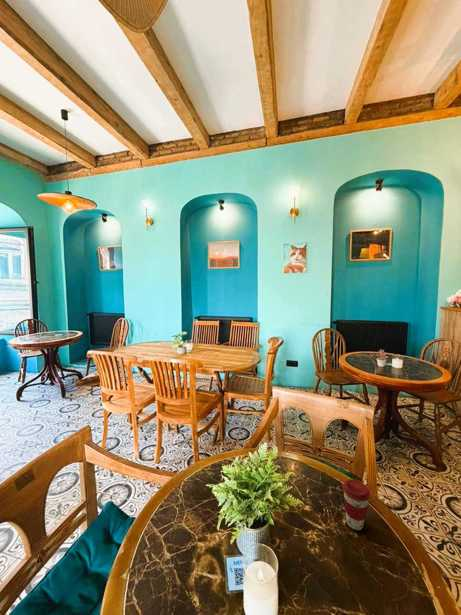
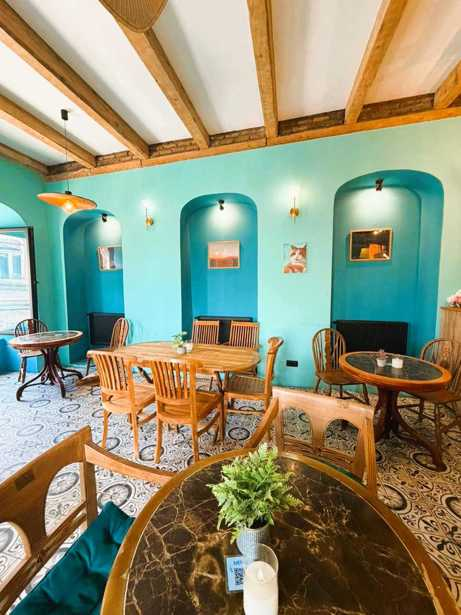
- coffee cup (355, 504)
